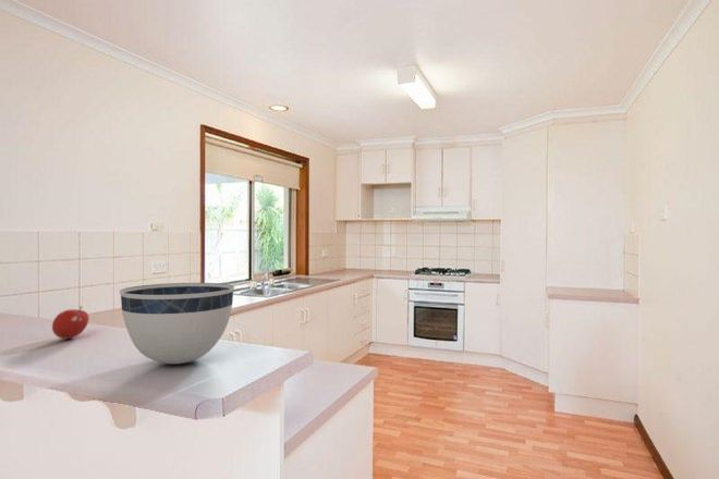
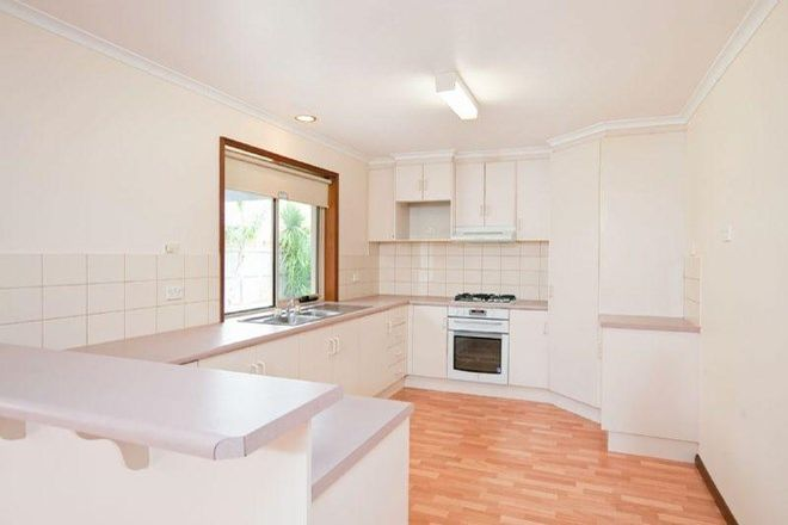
- fruit (71, 321)
- bowl (179, 324)
